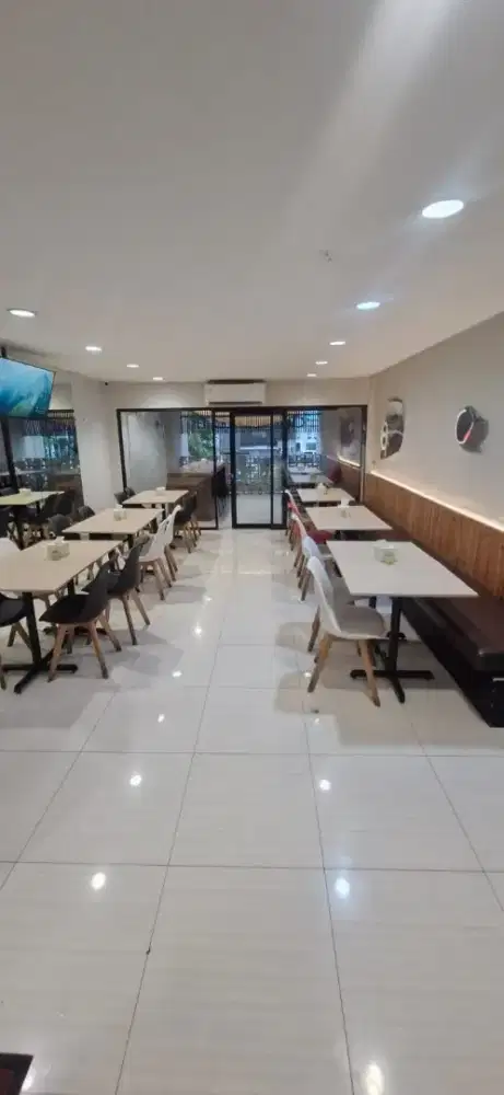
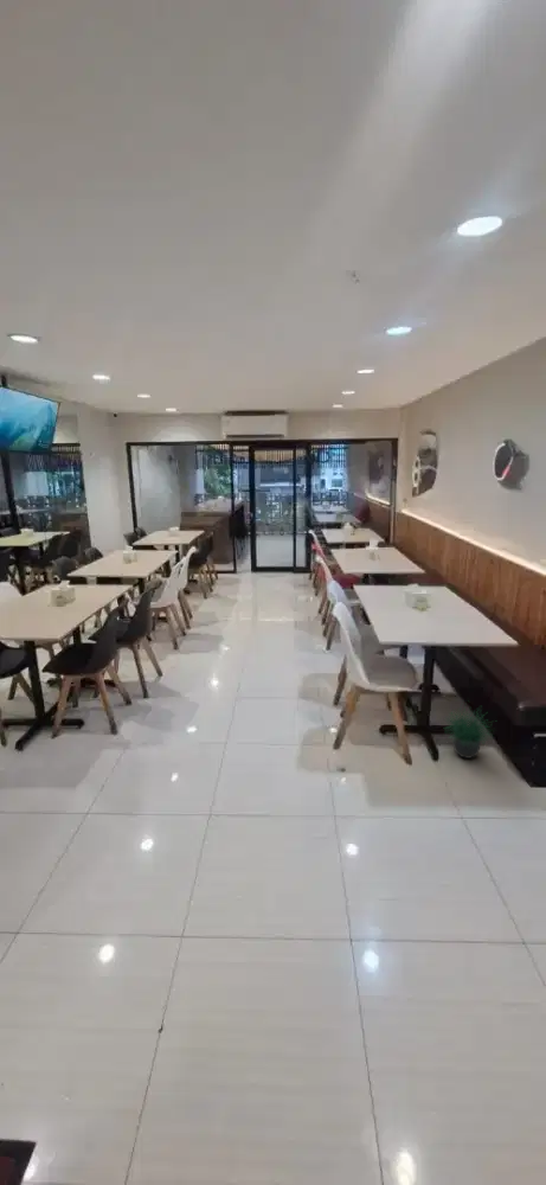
+ potted plant (467, 728)
